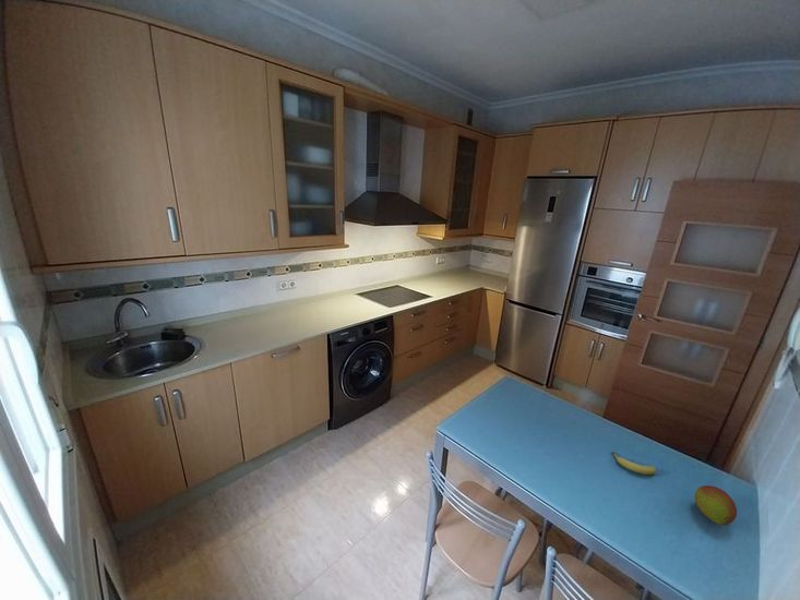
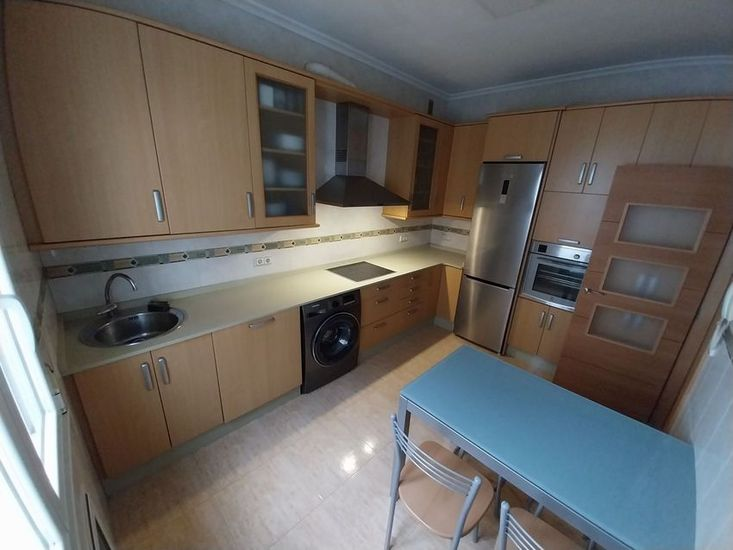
- fruit (715, 504)
- fruit (633, 464)
